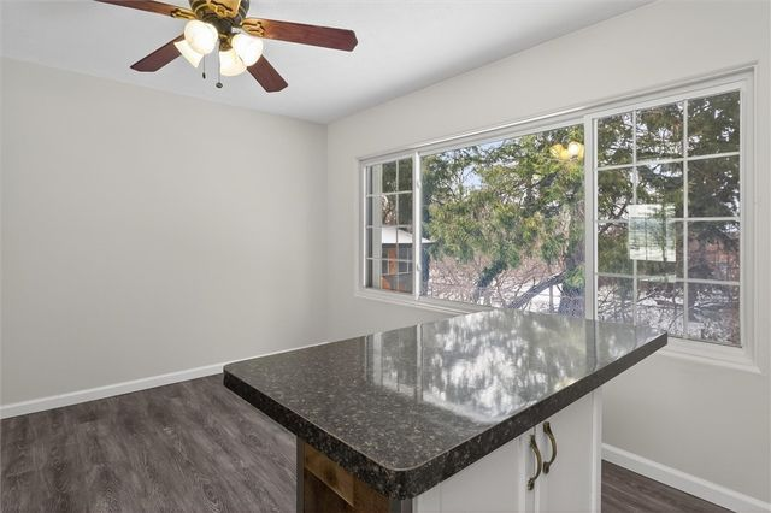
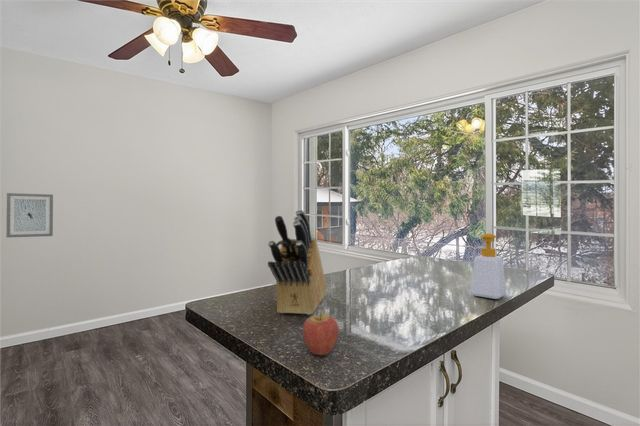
+ soap bottle (490, 263)
+ wall art (30, 215)
+ knife block (300, 258)
+ fruit (320, 330)
